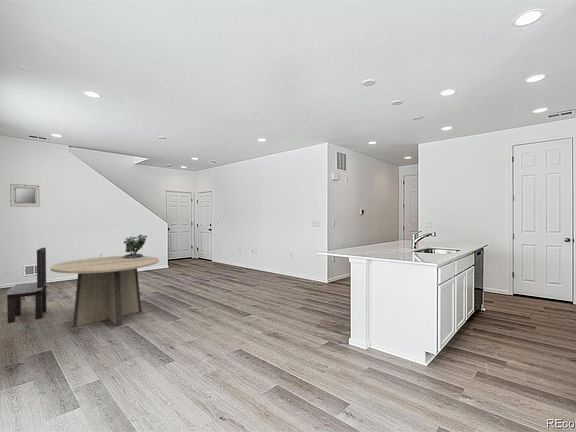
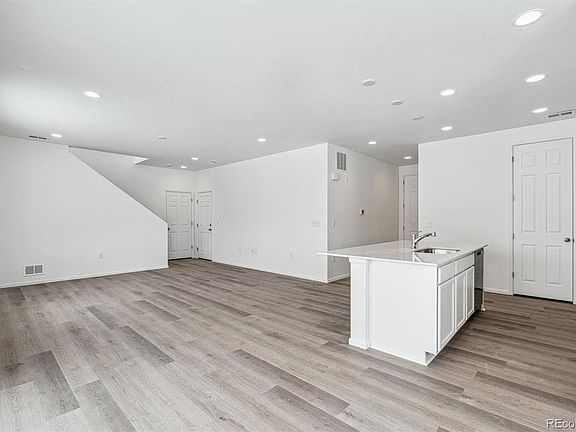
- dining table (109, 290)
- home mirror (25, 195)
- dining chair (28, 283)
- potted plant (135, 245)
